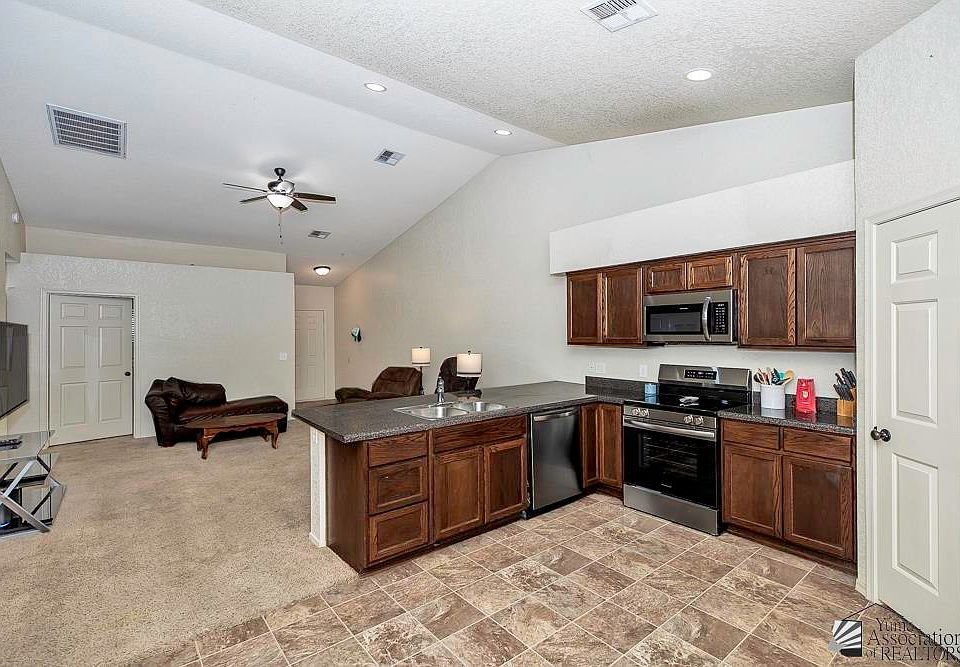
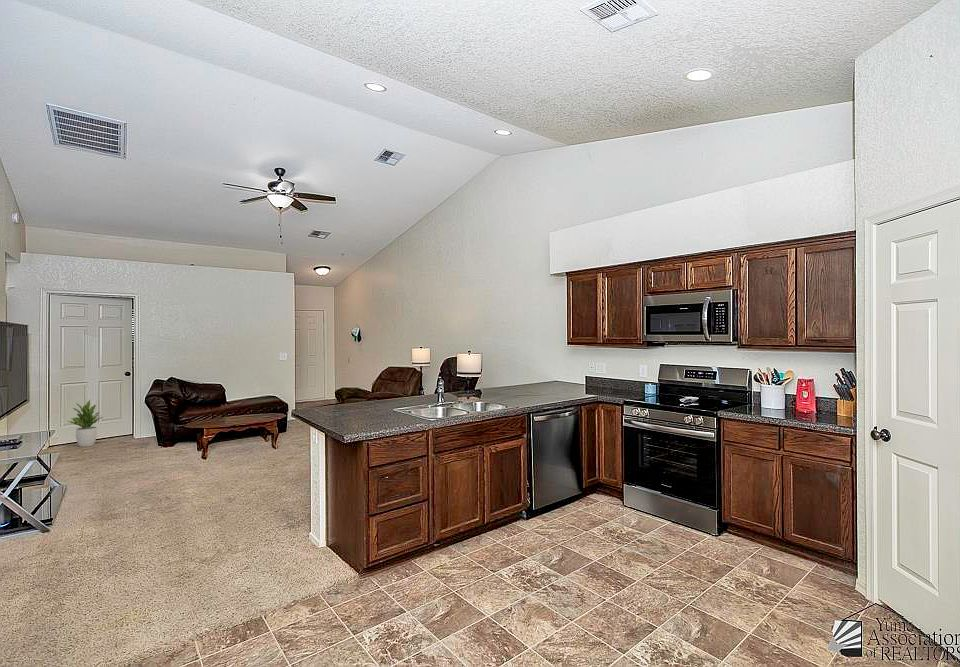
+ potted plant (85, 422)
